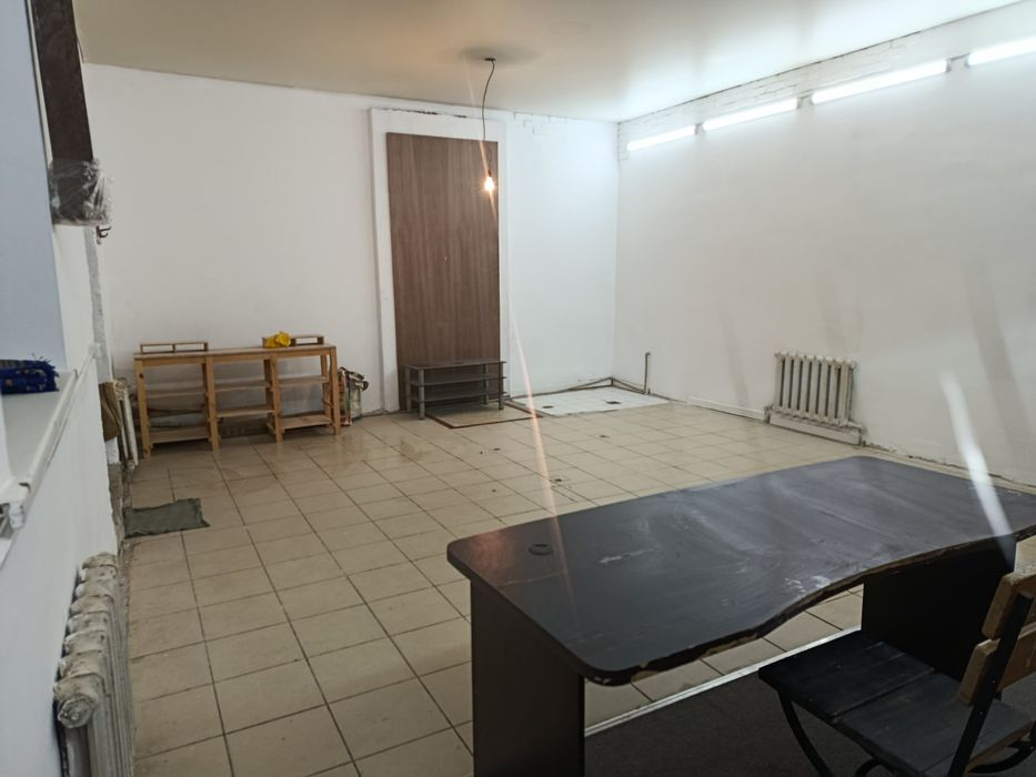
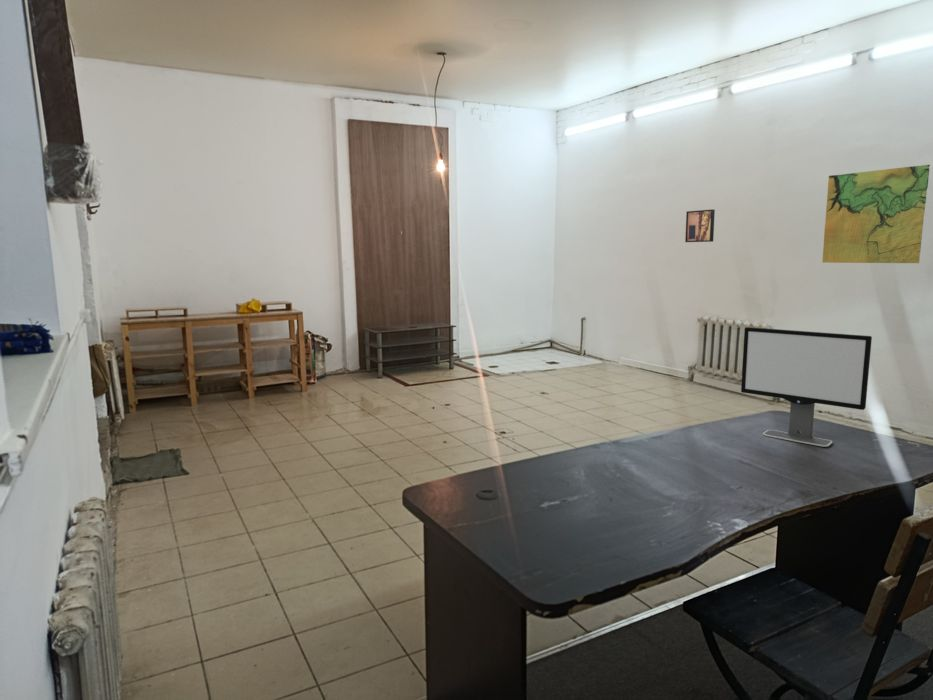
+ map (872, 217)
+ computer monitor (801, 385)
+ wall art (699, 226)
